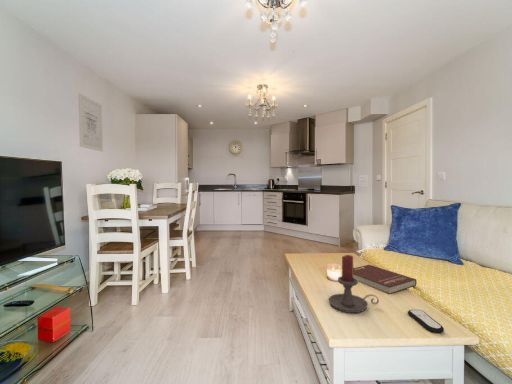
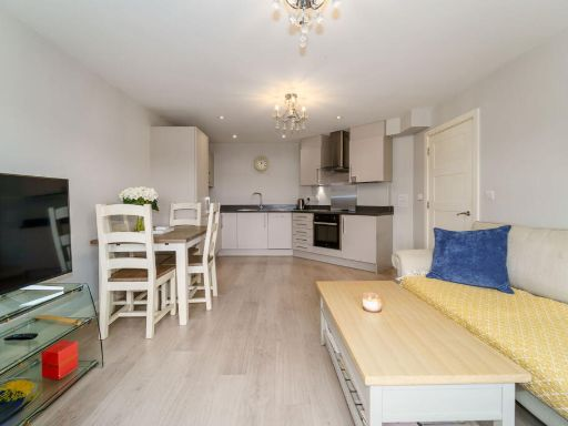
- remote control (425, 320)
- book (378, 277)
- wall art (91, 124)
- candle holder (353, 280)
